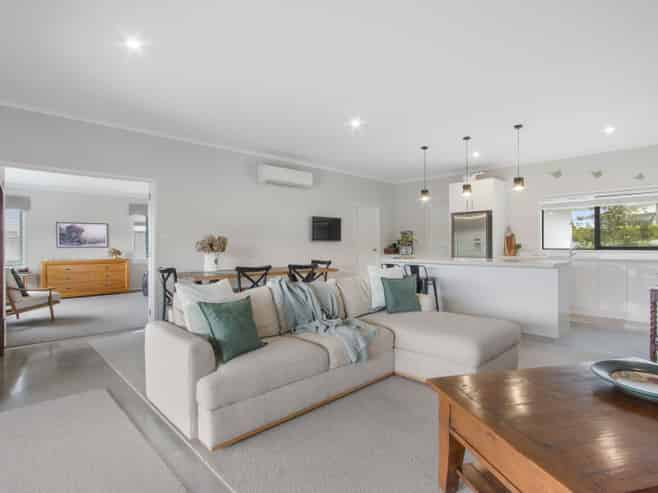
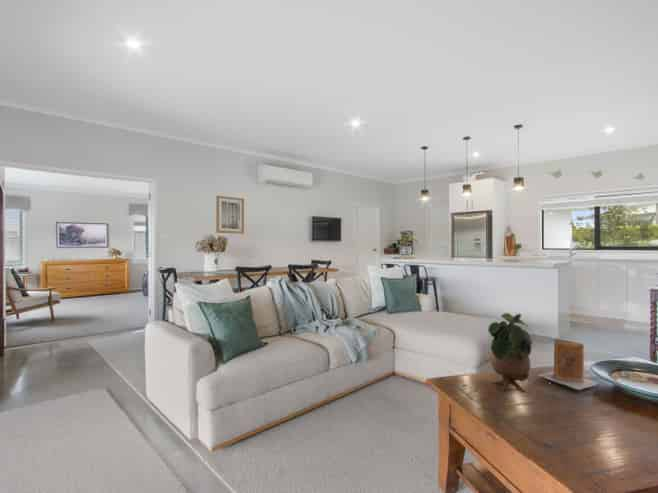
+ potted plant (509, 350)
+ wall art (230, 215)
+ book (567, 362)
